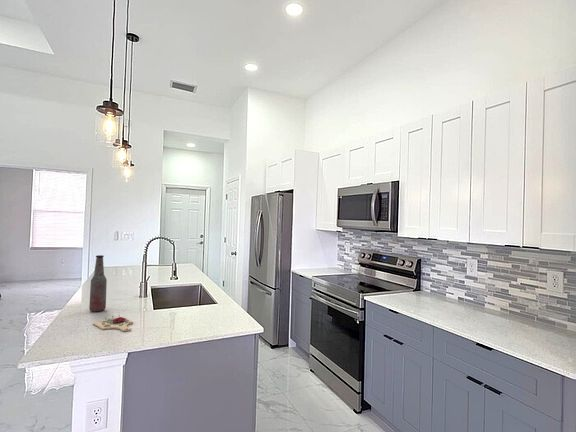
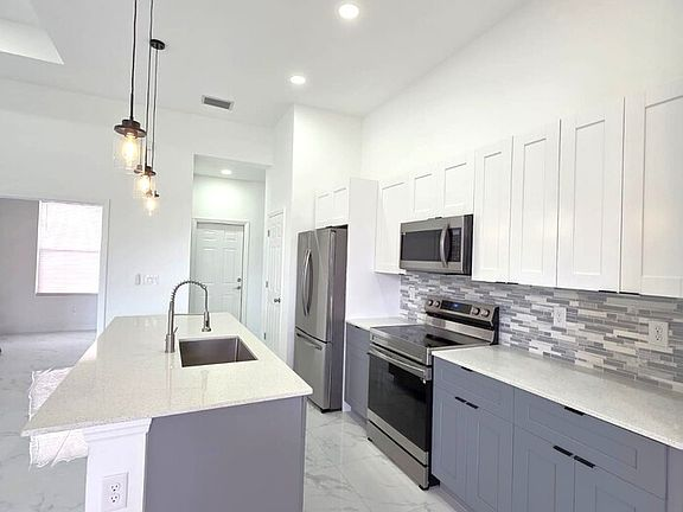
- cutting board (117, 323)
- bottle (98, 282)
